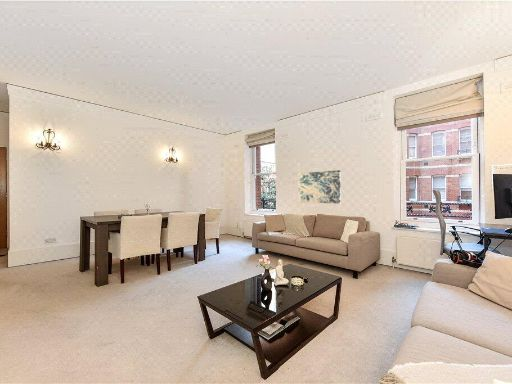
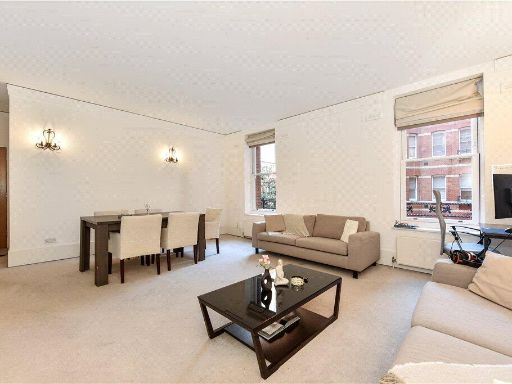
- wall art (318, 187)
